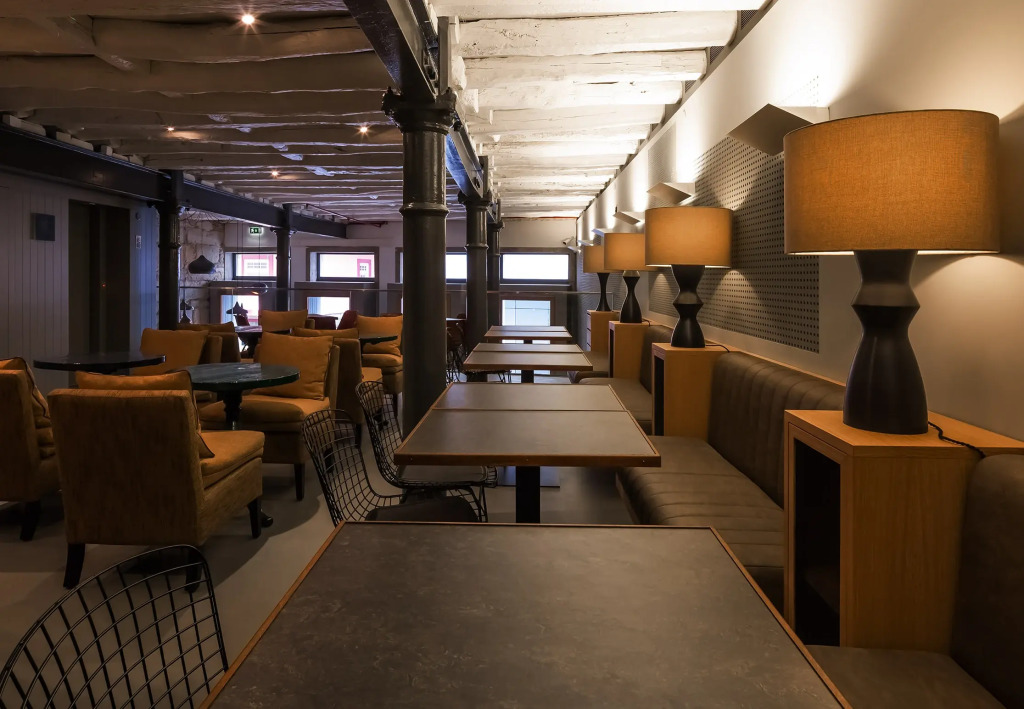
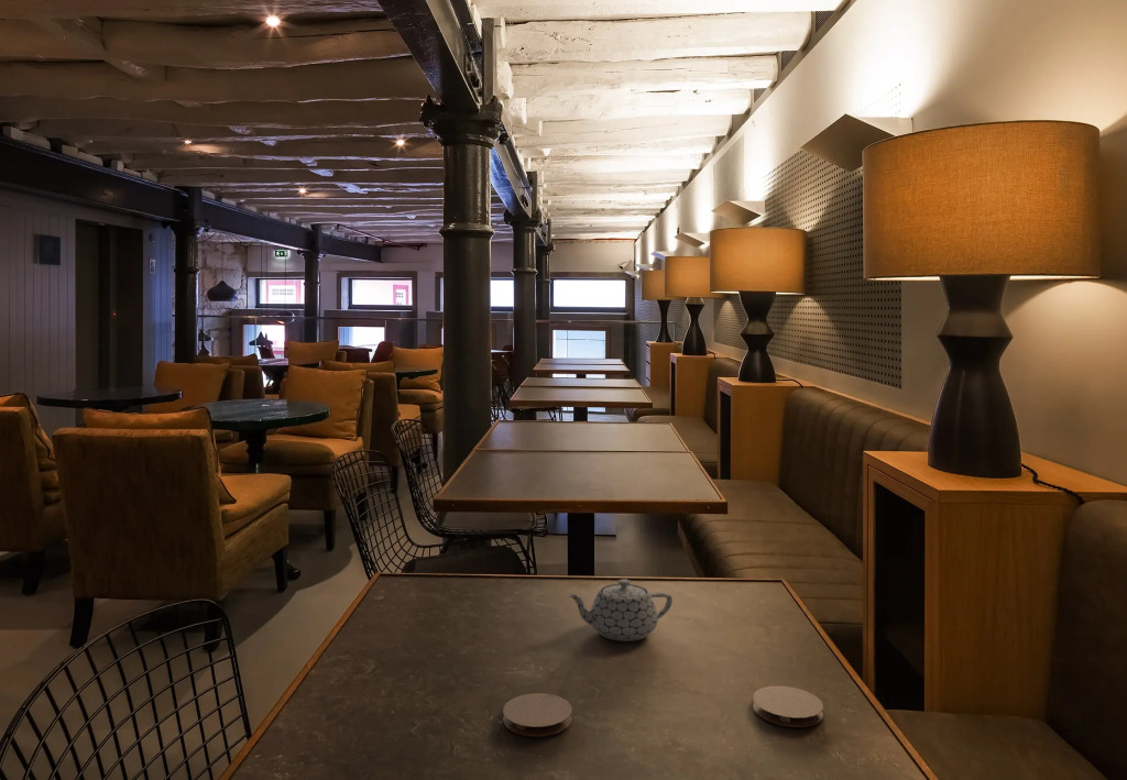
+ coaster (537, 713)
+ teapot (620, 606)
+ coaster (787, 705)
